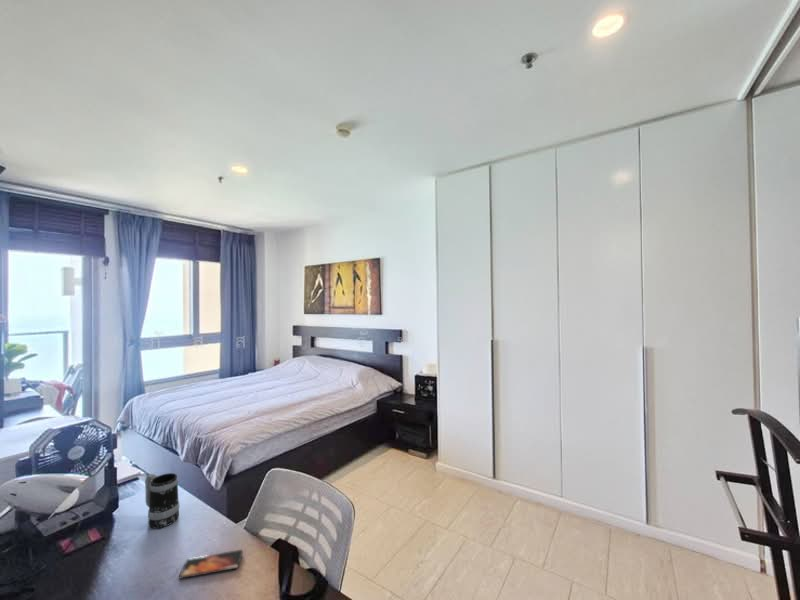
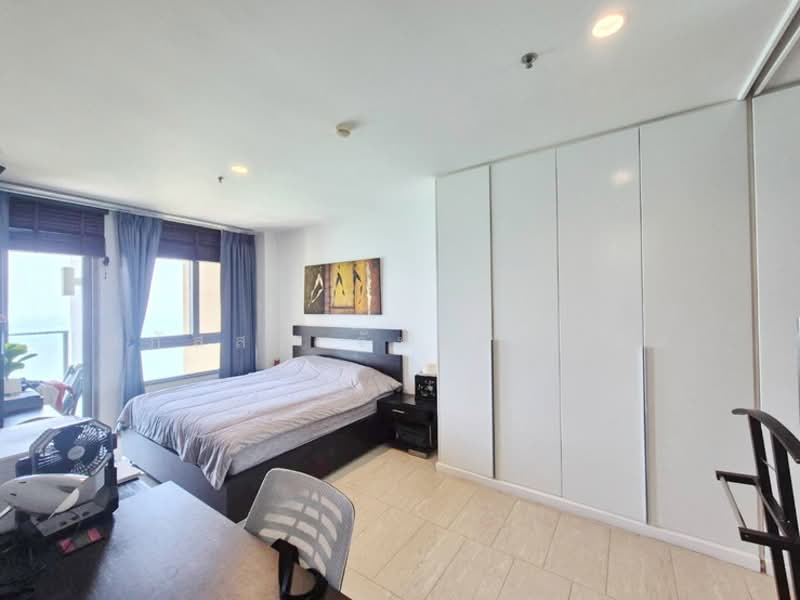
- smartphone (212, 563)
- mug (160, 497)
